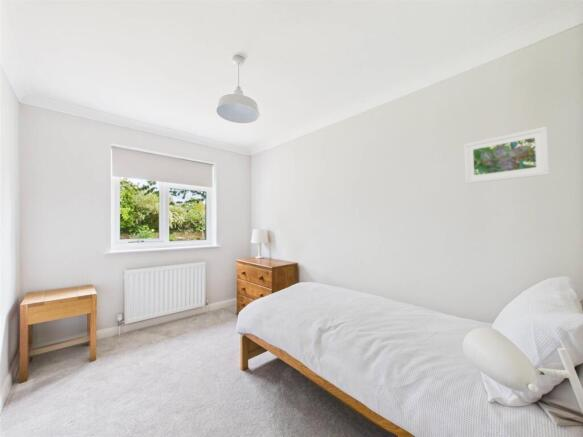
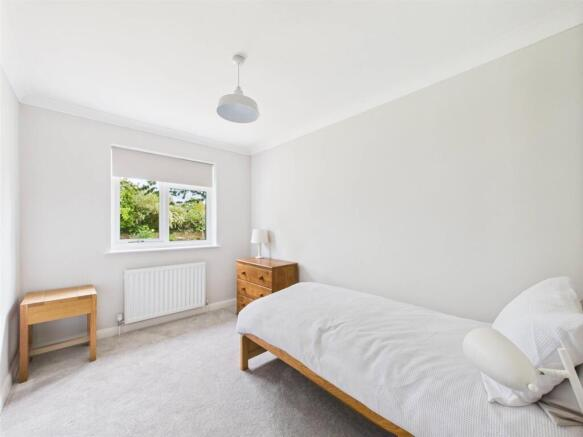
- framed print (502, 157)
